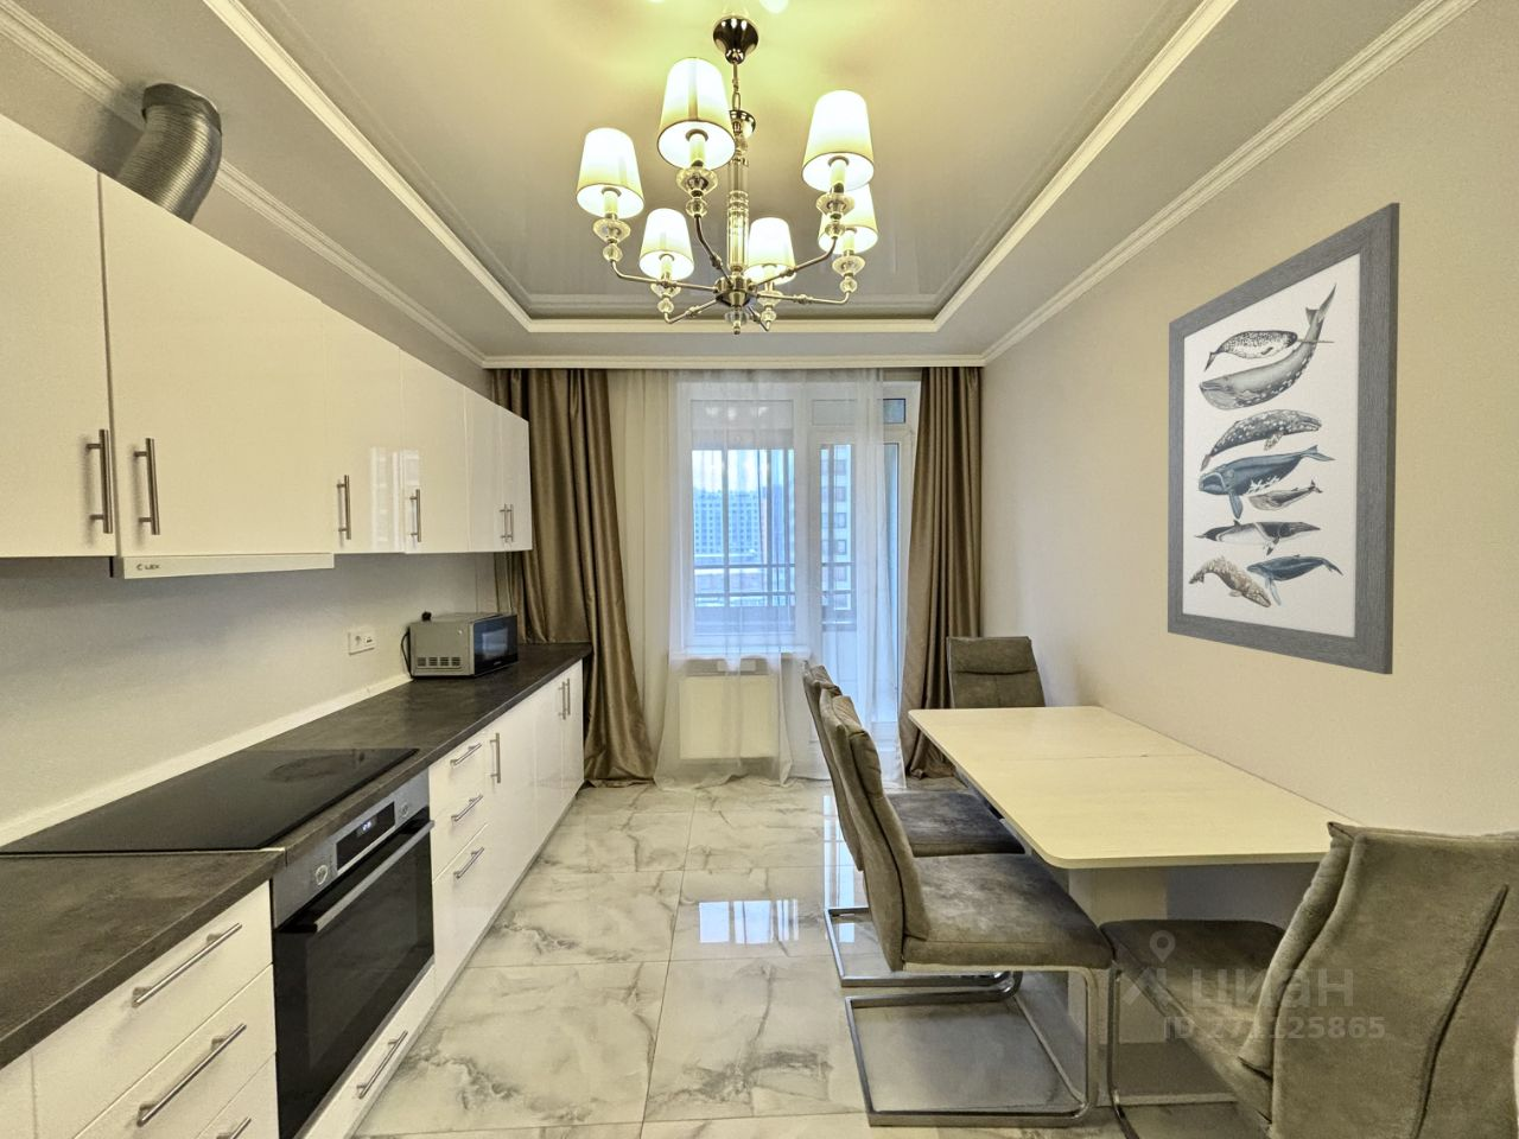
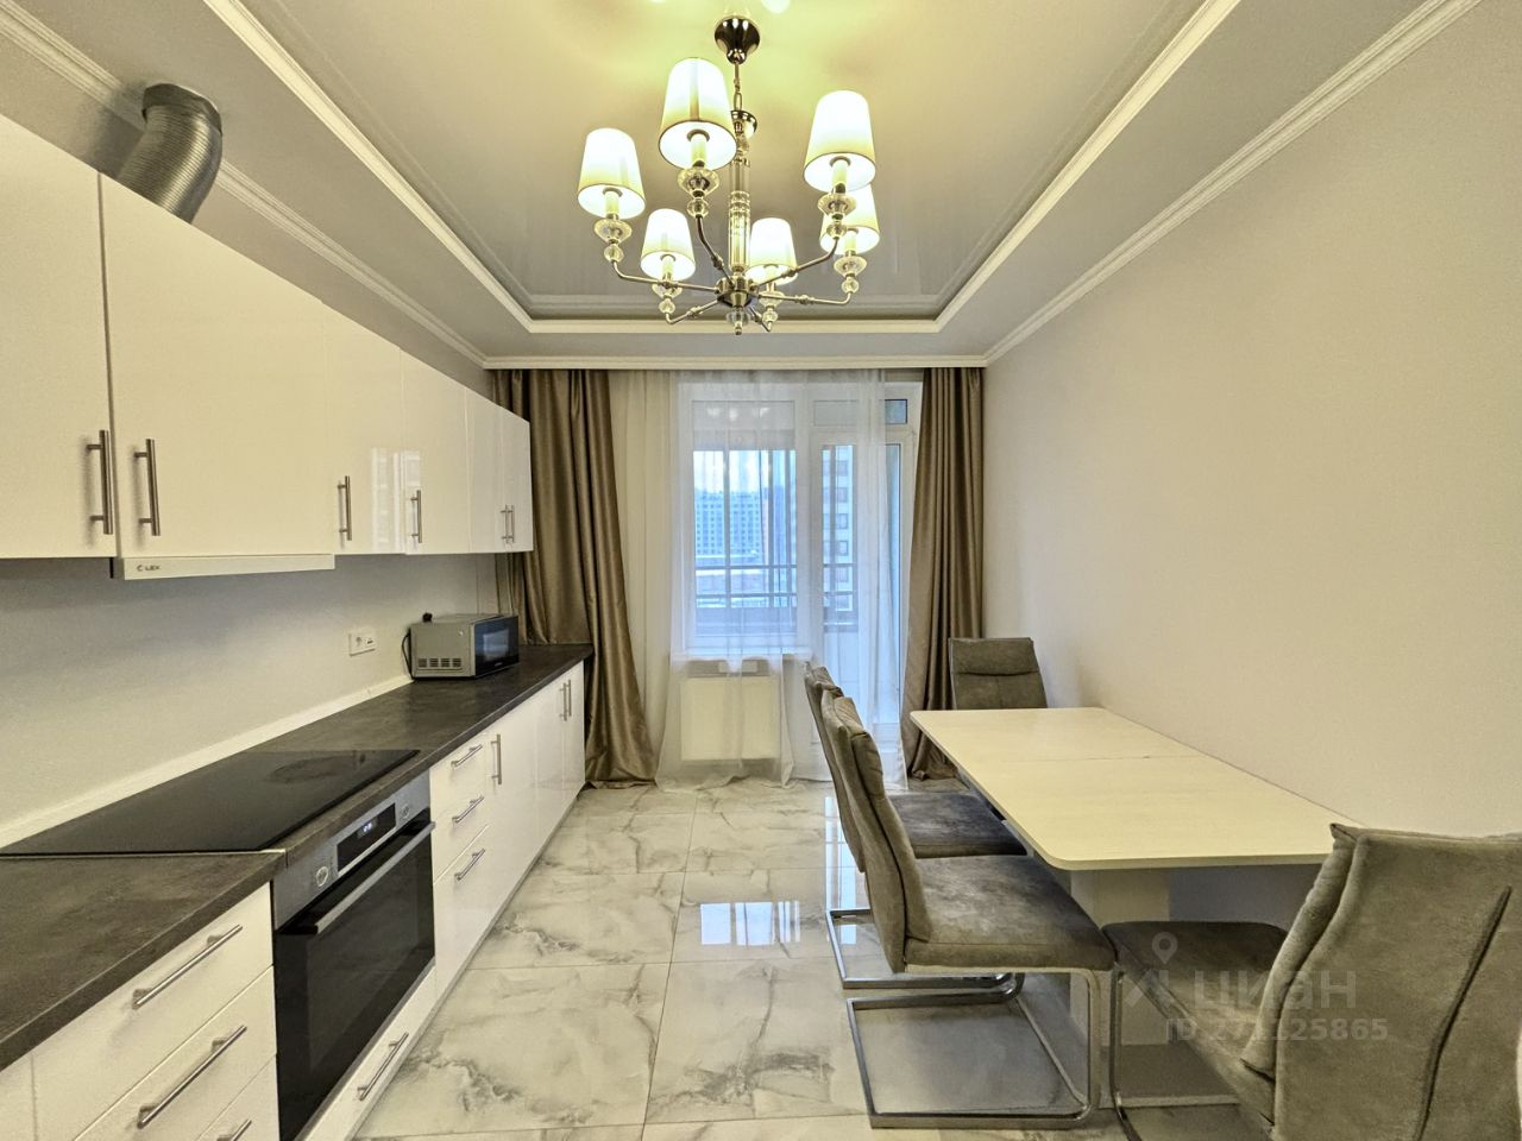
- wall art (1258, 463)
